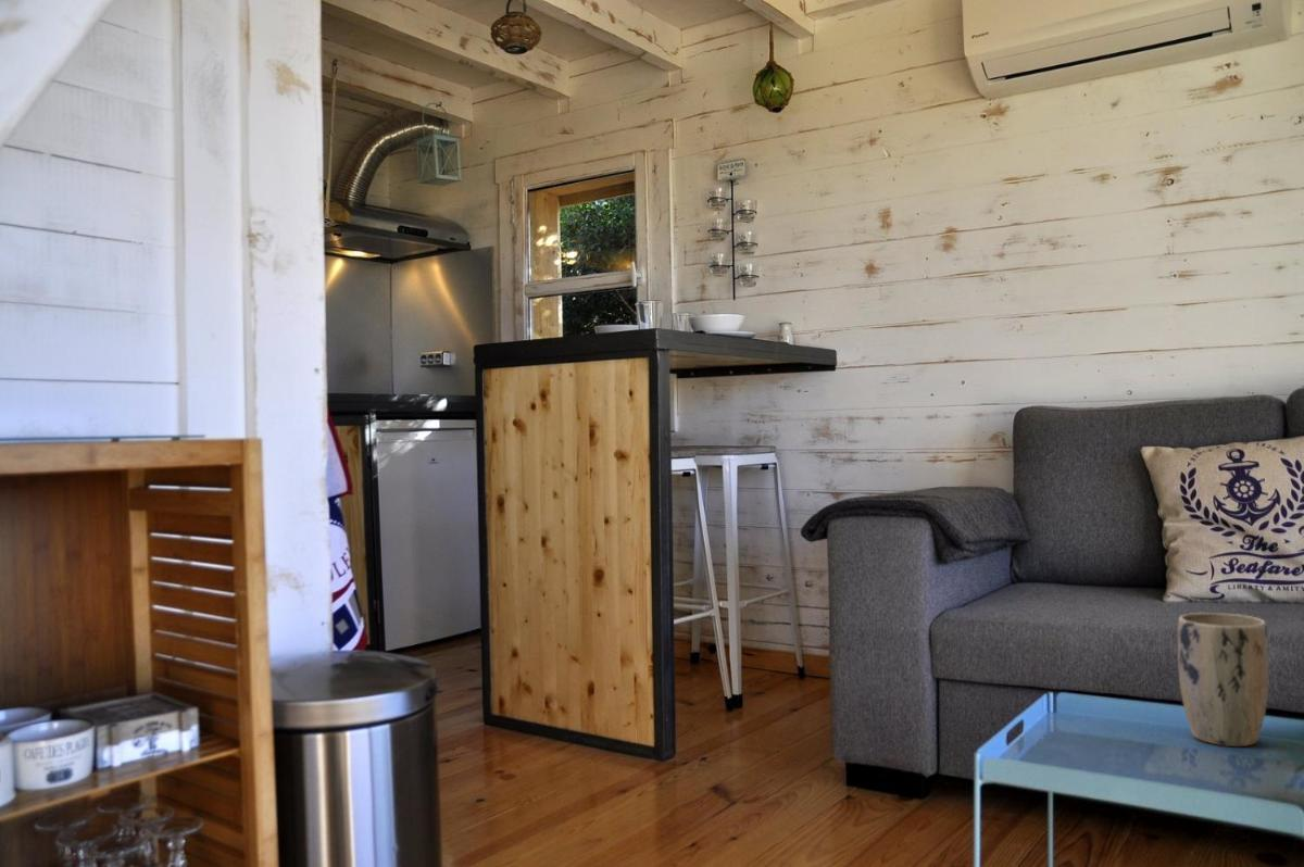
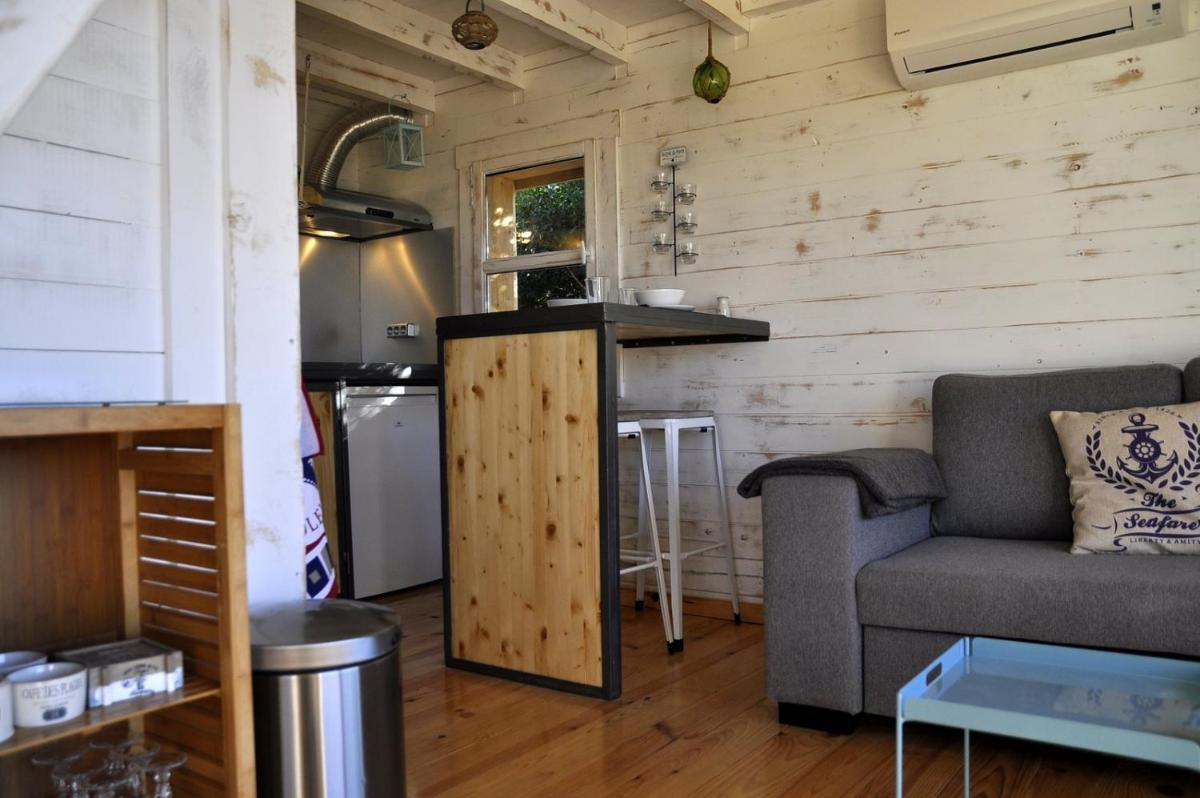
- plant pot (1222, 678)
